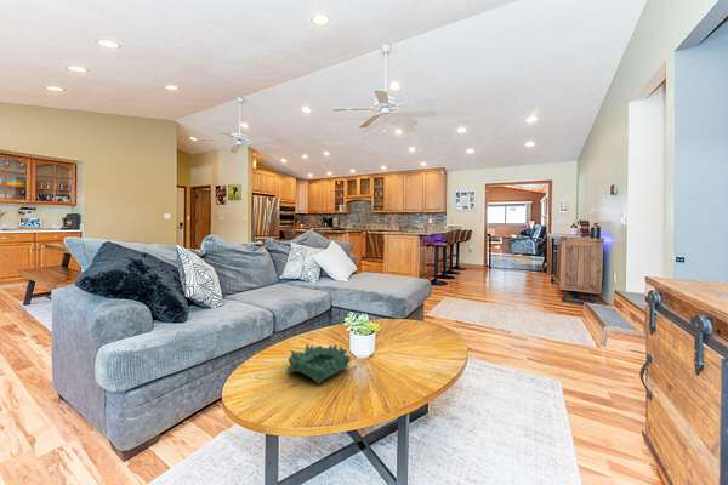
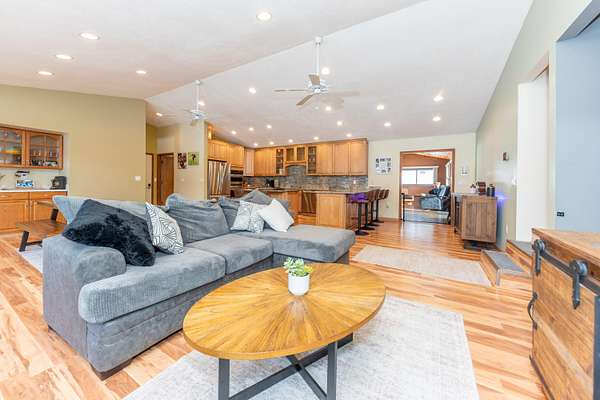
- decorative bowl (318, 360)
